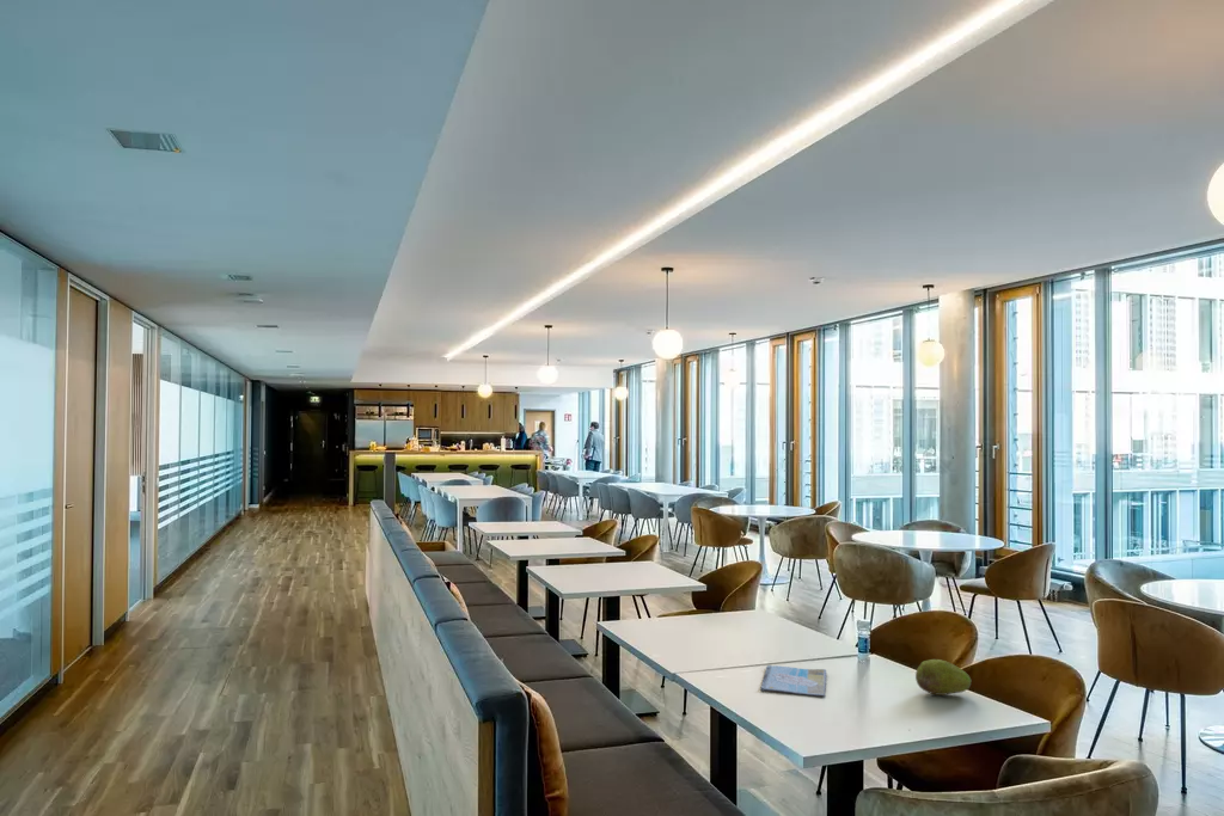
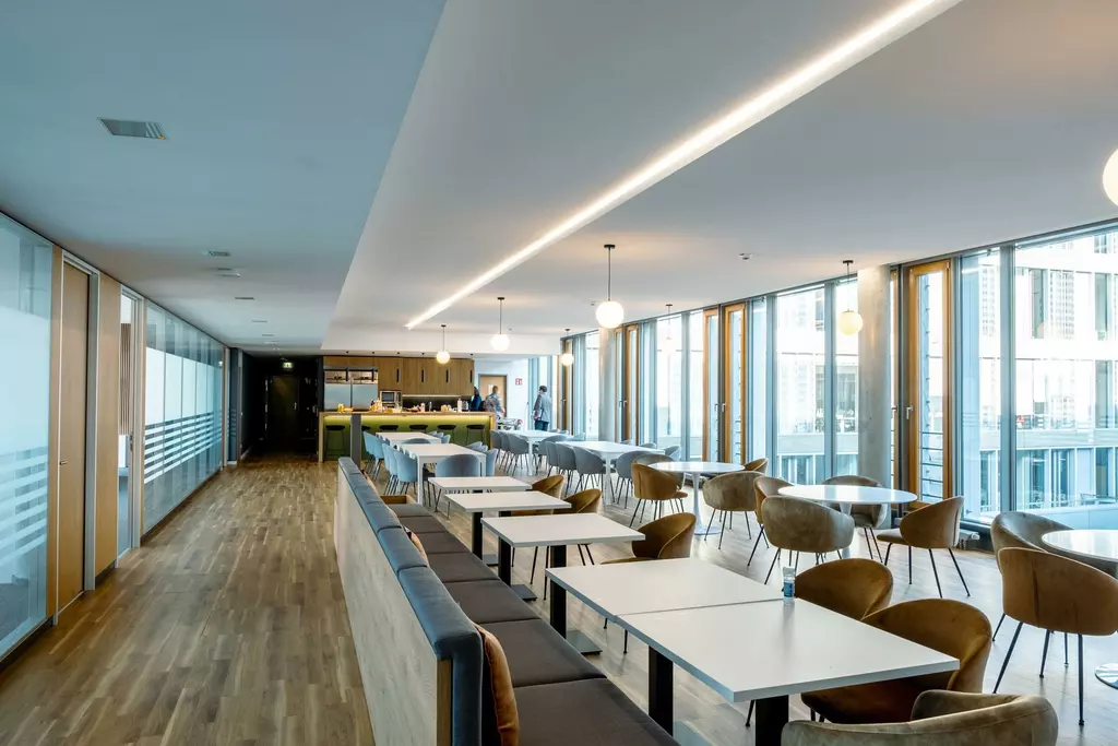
- book (794, 679)
- fruit (942, 676)
